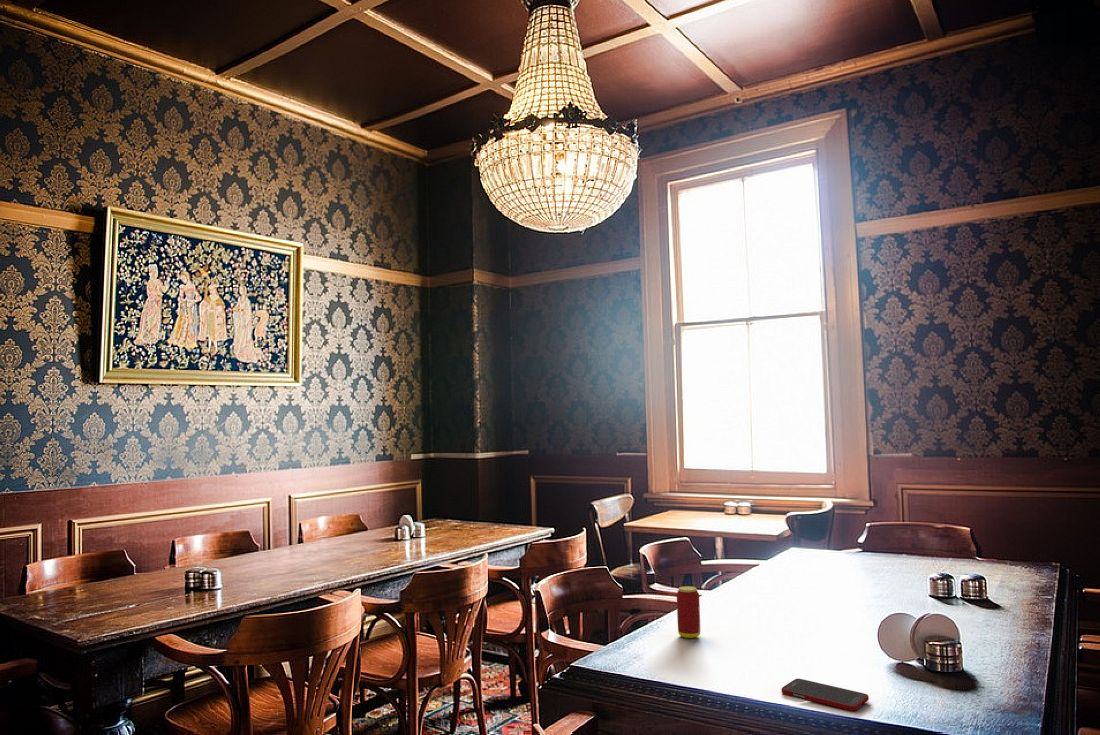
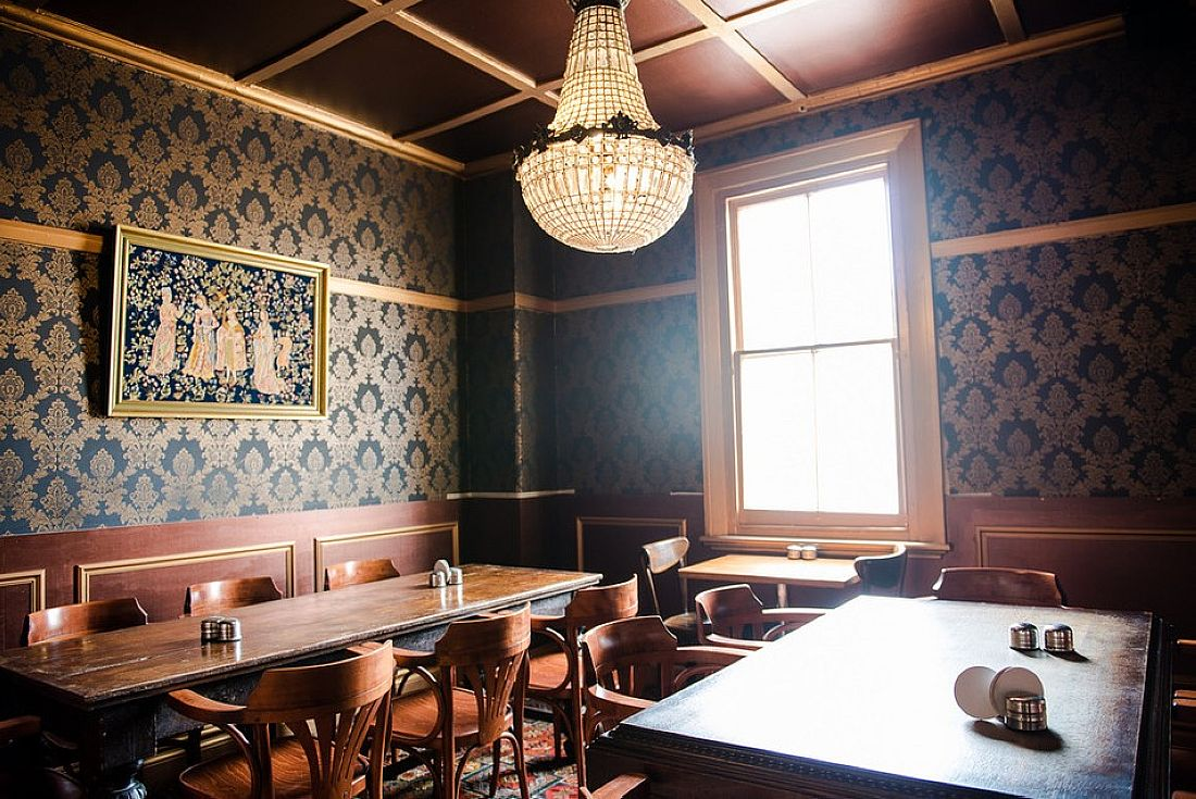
- cell phone (824, 694)
- beverage can (688, 612)
